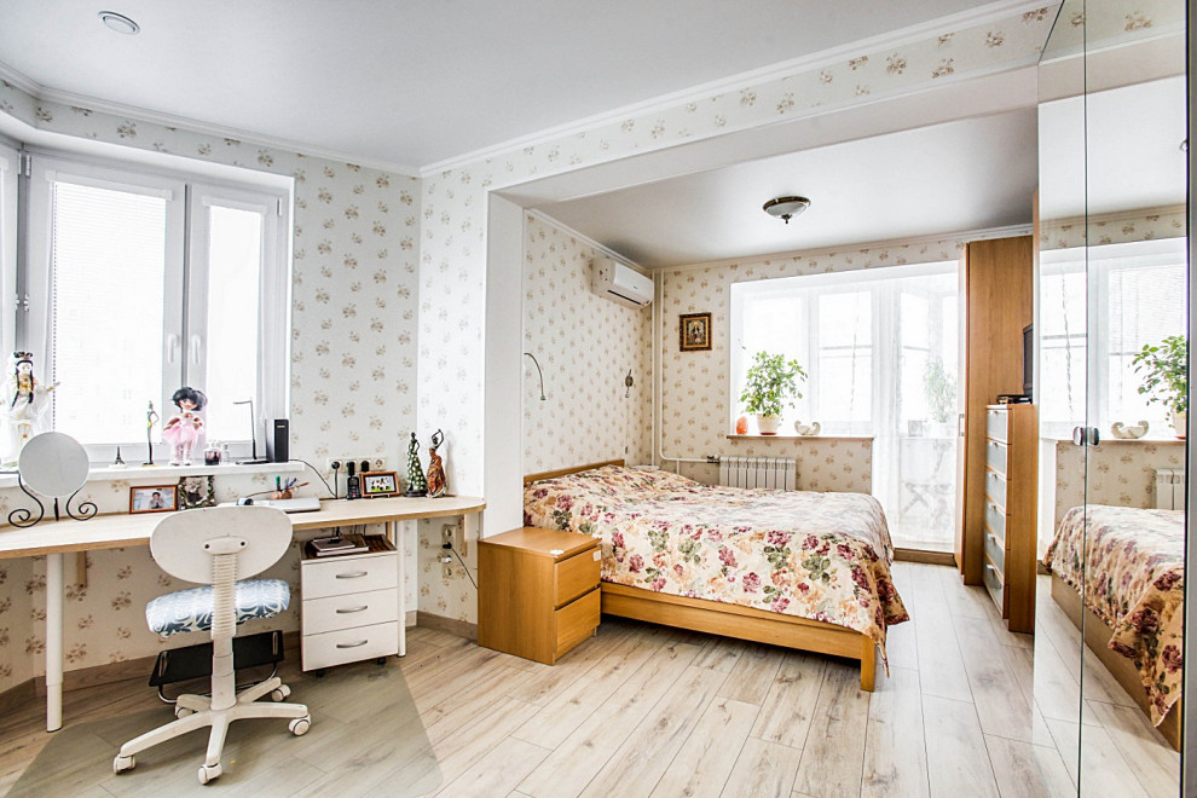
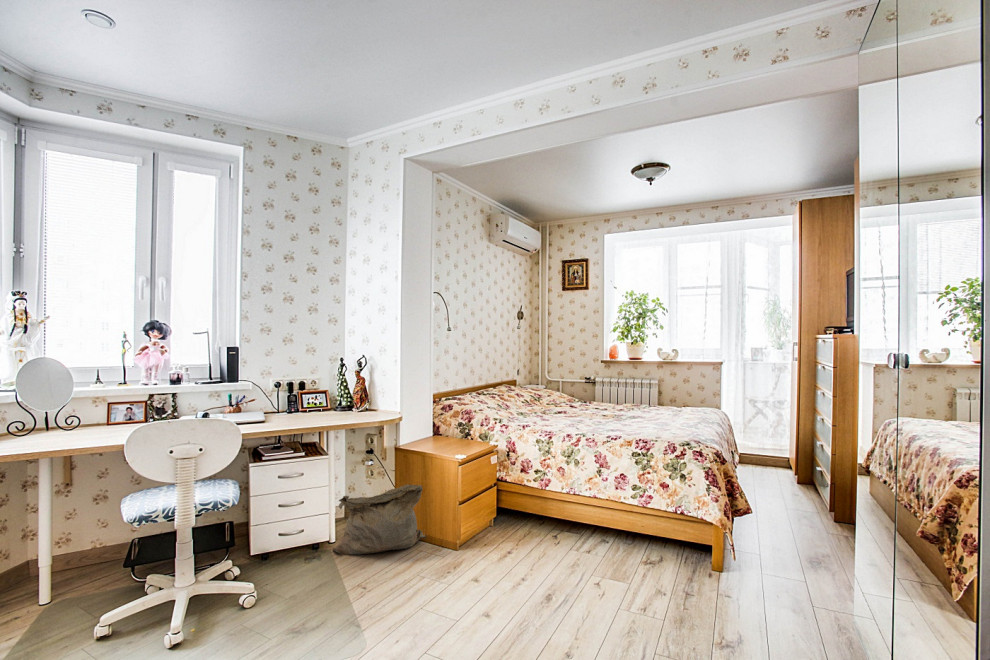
+ bag (381, 517)
